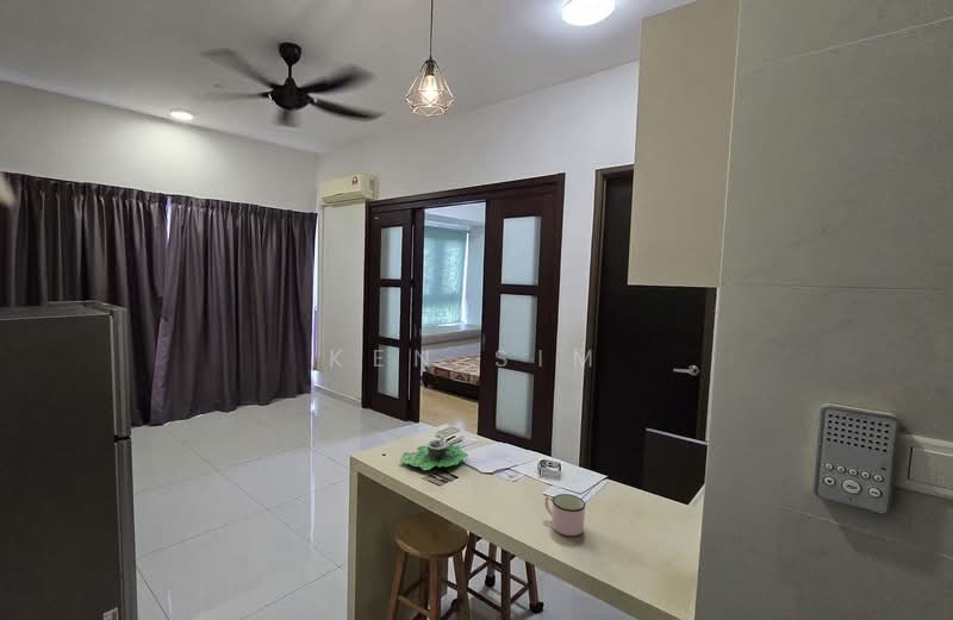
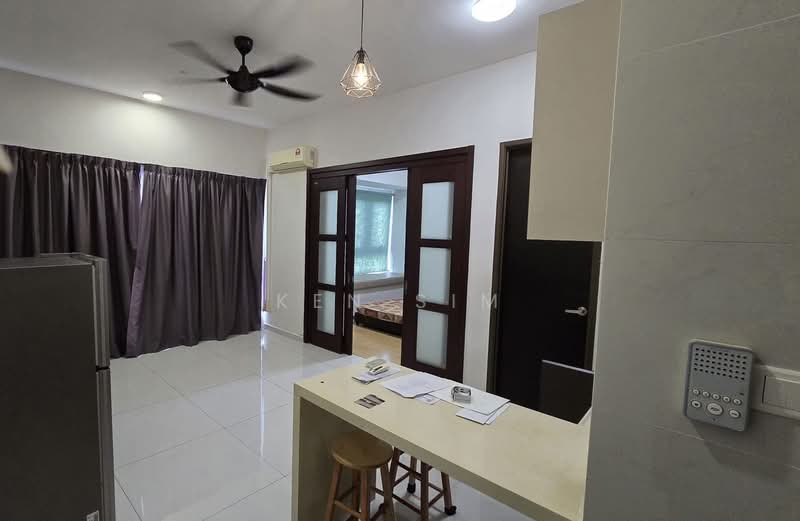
- mug (563, 512)
- succulent planter (434, 450)
